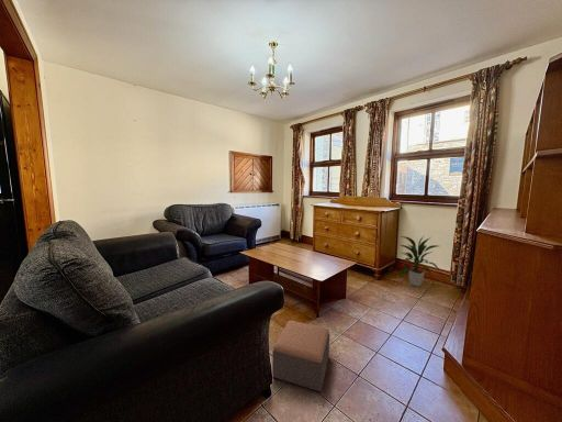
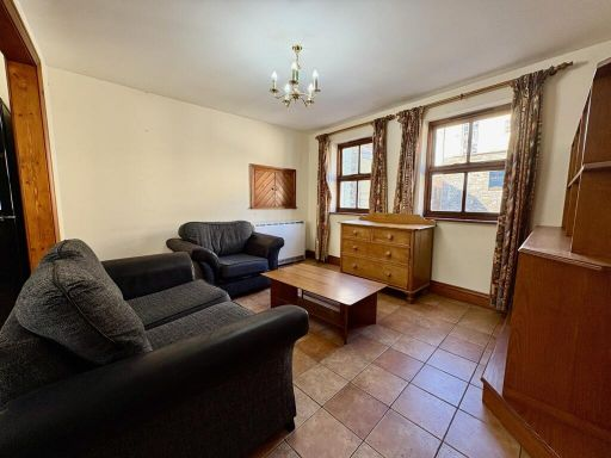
- footstool (302, 351)
- indoor plant (415, 259)
